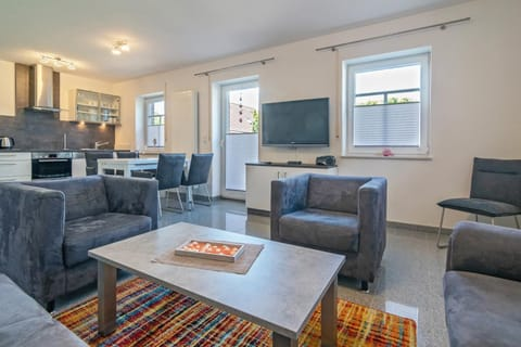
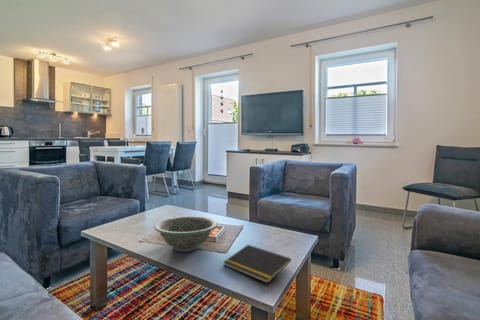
+ decorative bowl (186, 235)
+ notepad (256, 261)
